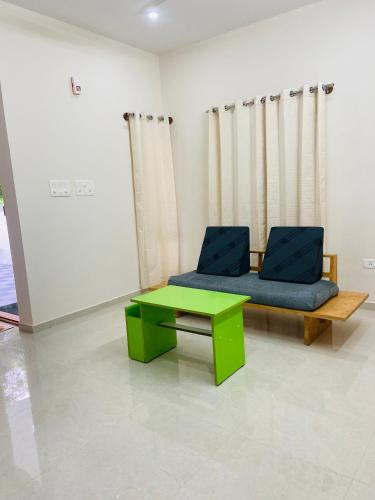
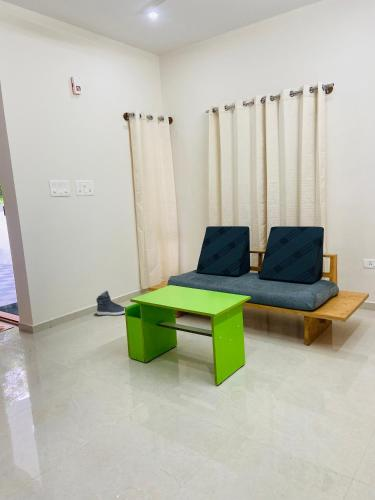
+ sneaker (112, 302)
